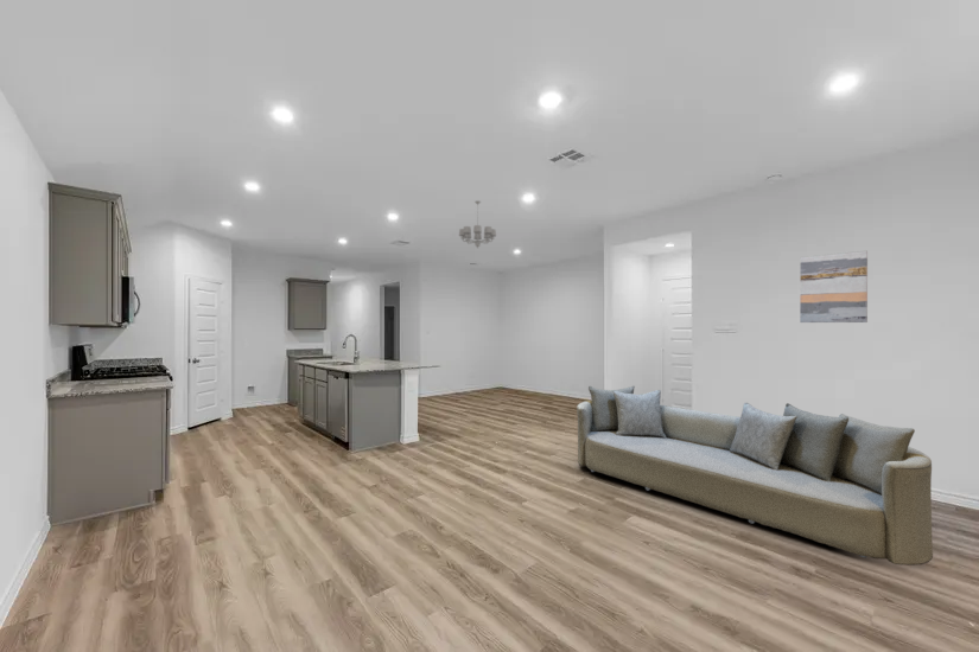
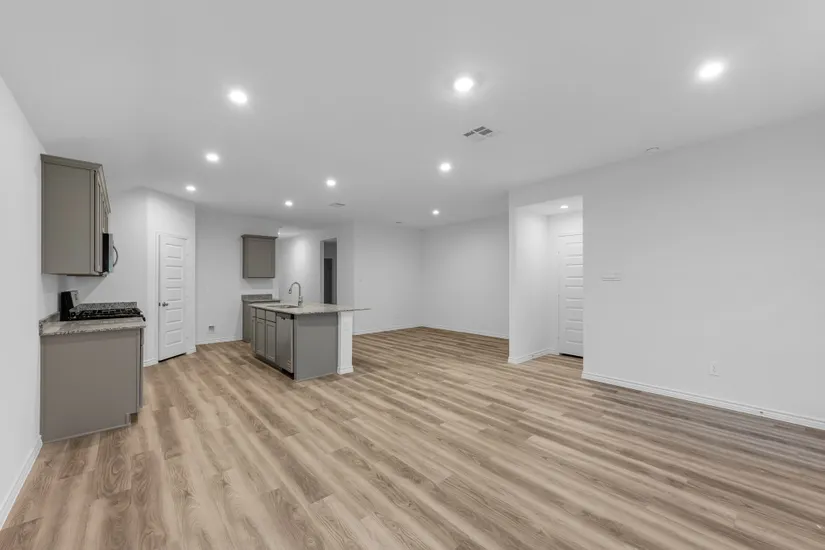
- chandelier (477, 224)
- sofa (711, 447)
- wall art (832, 288)
